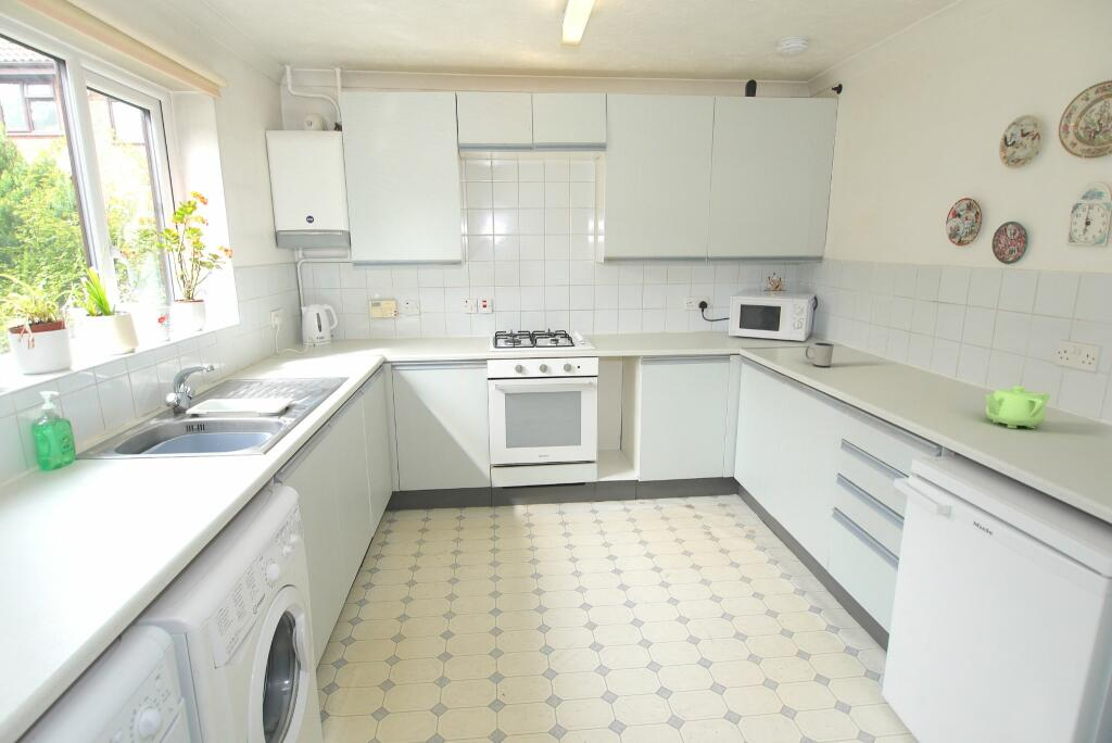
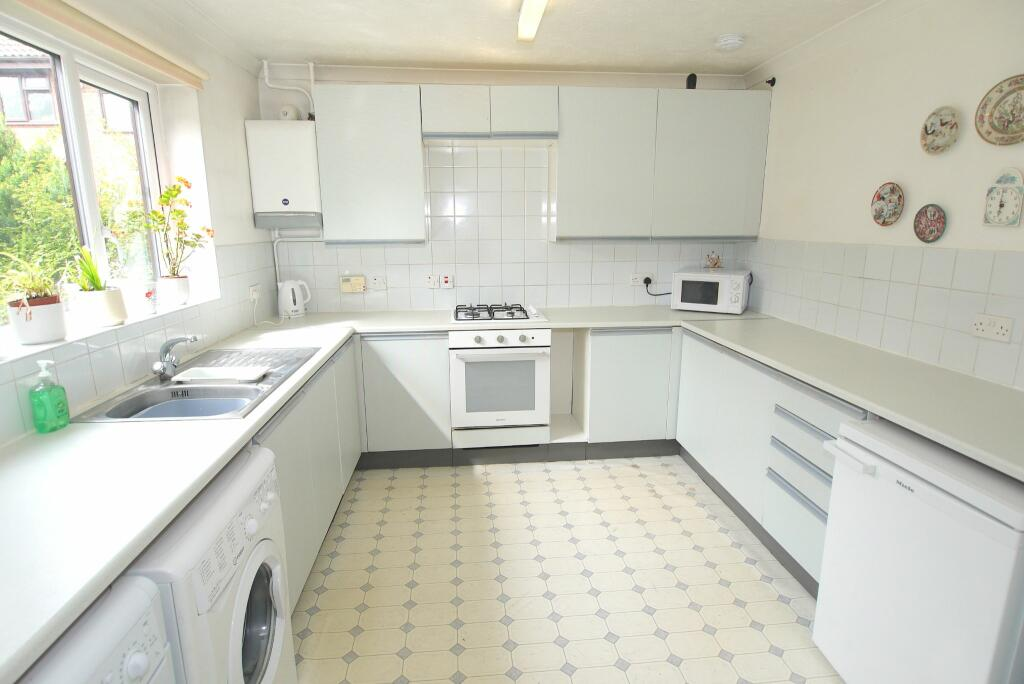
- teapot (1020, 406)
- mug (819, 354)
